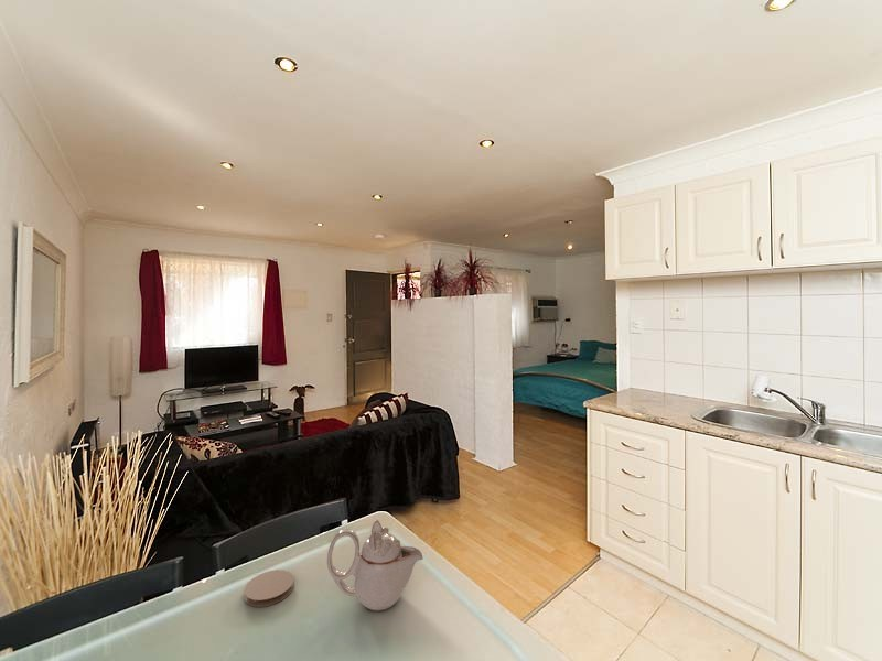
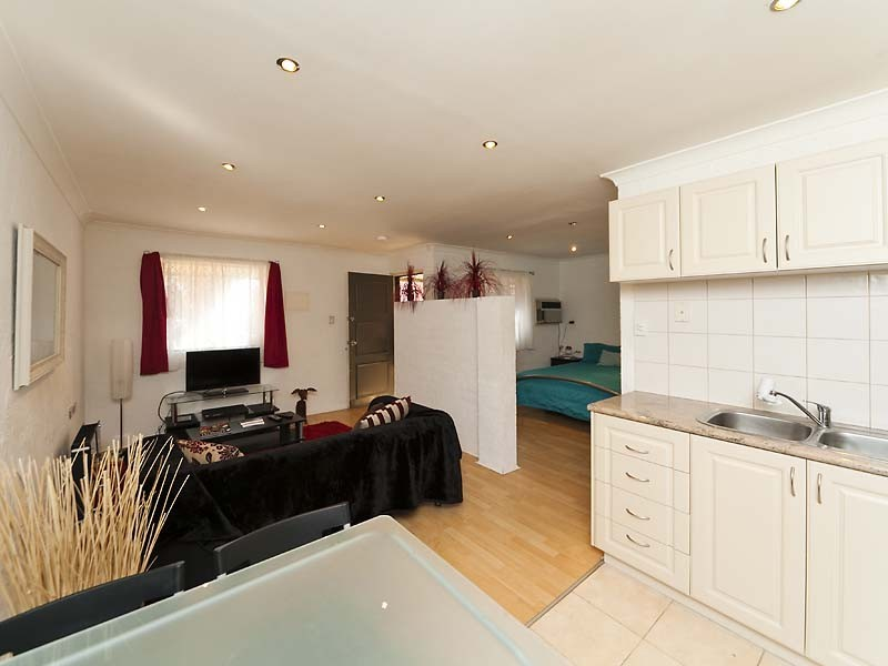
- teapot (375, 562)
- coaster (269, 587)
